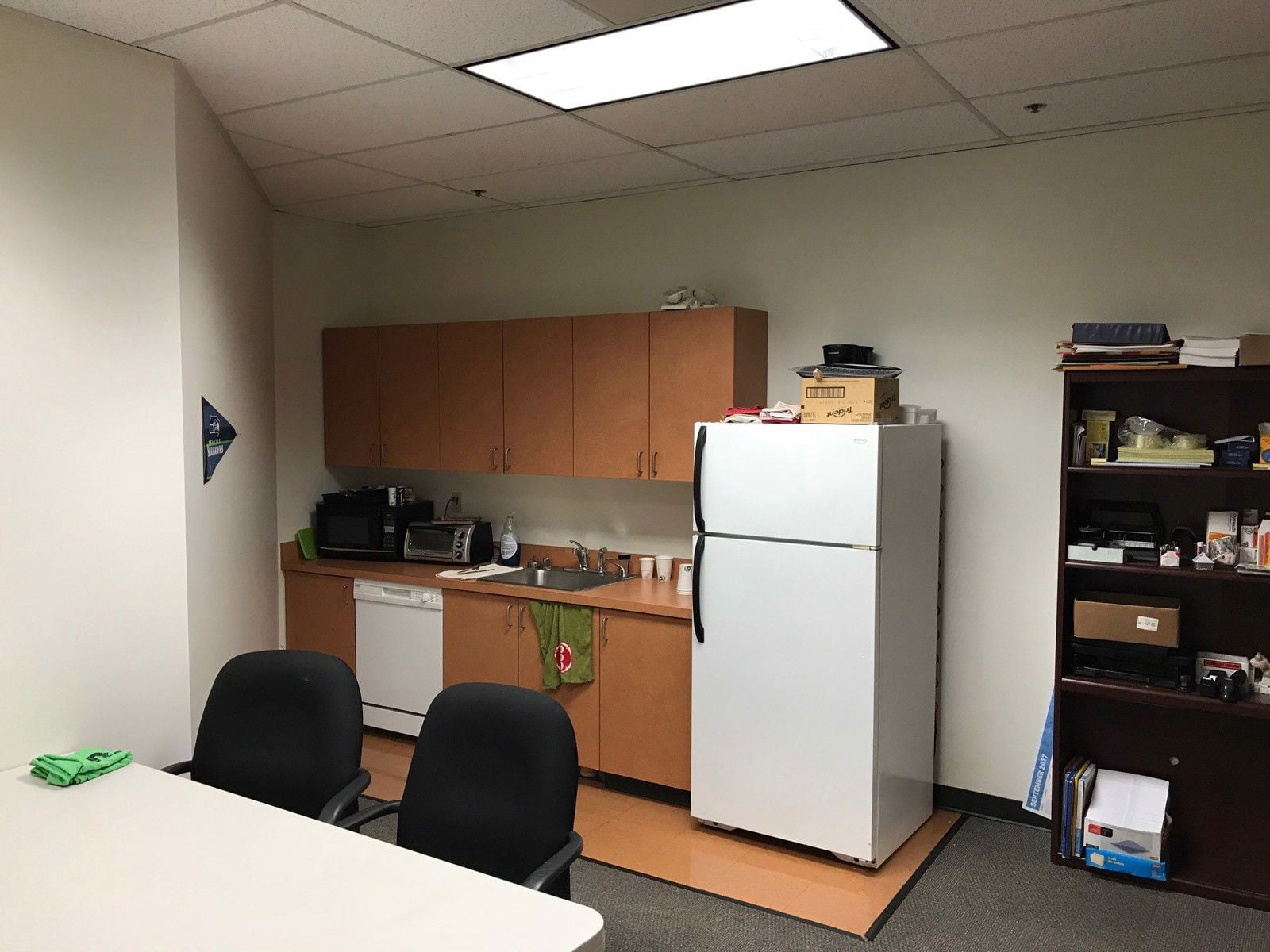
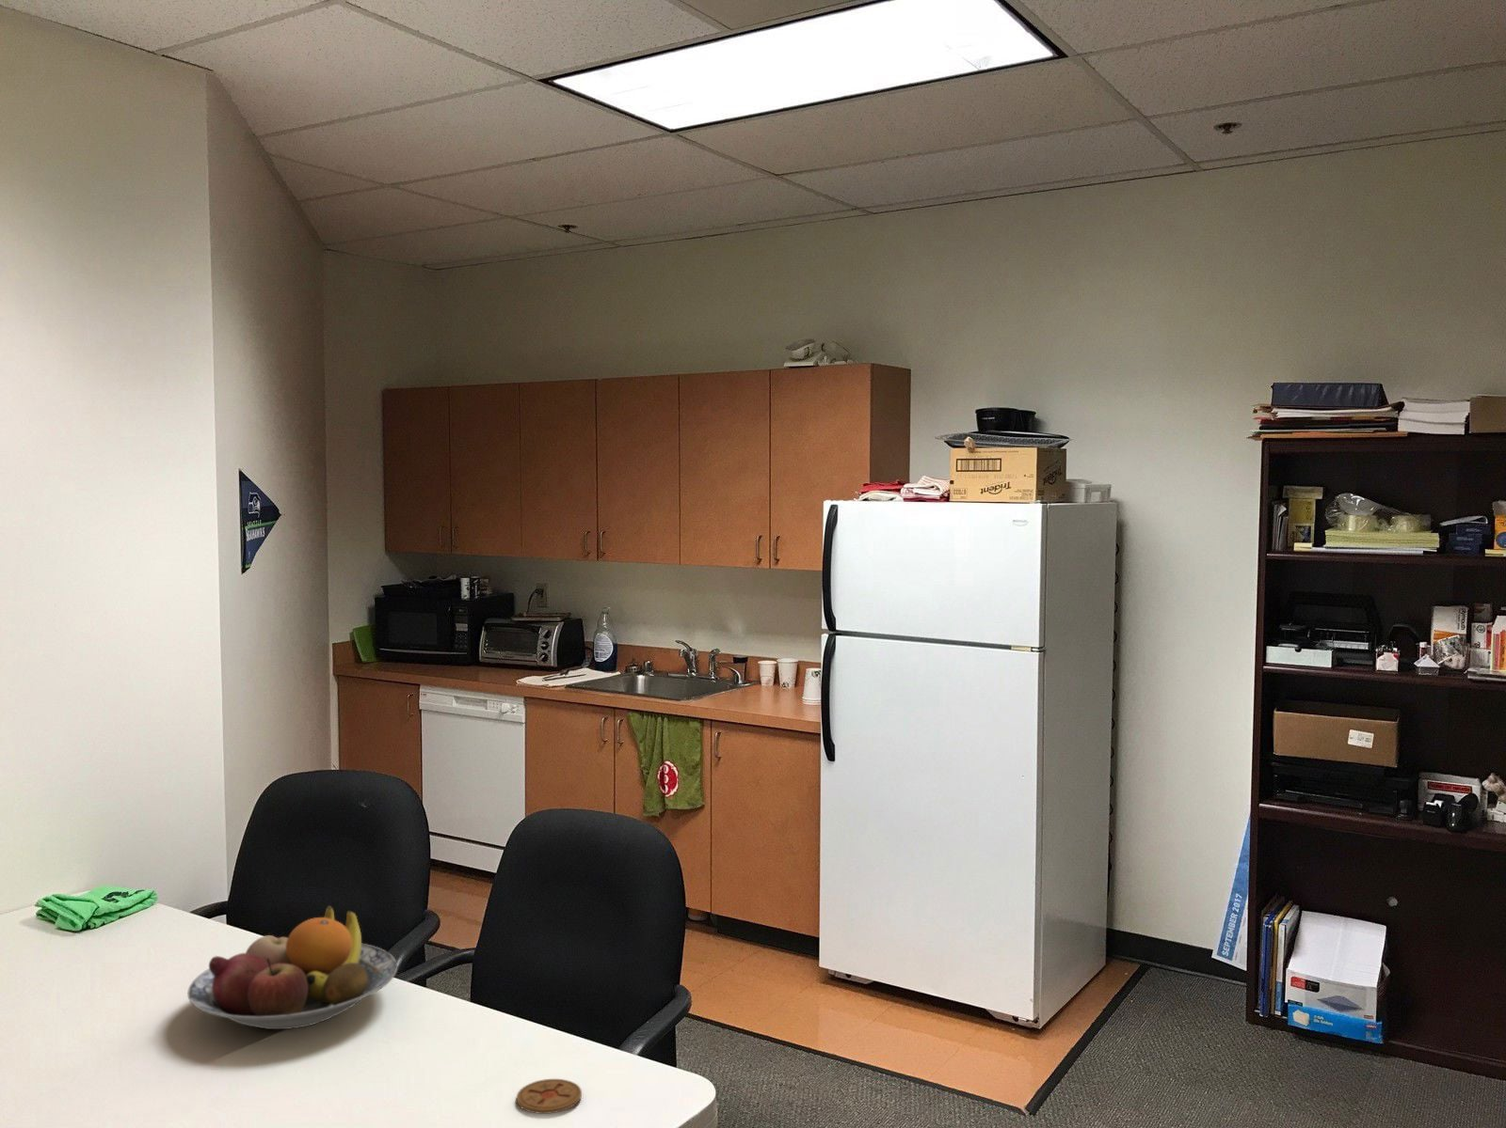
+ fruit bowl (294, 968)
+ coaster (549, 1095)
